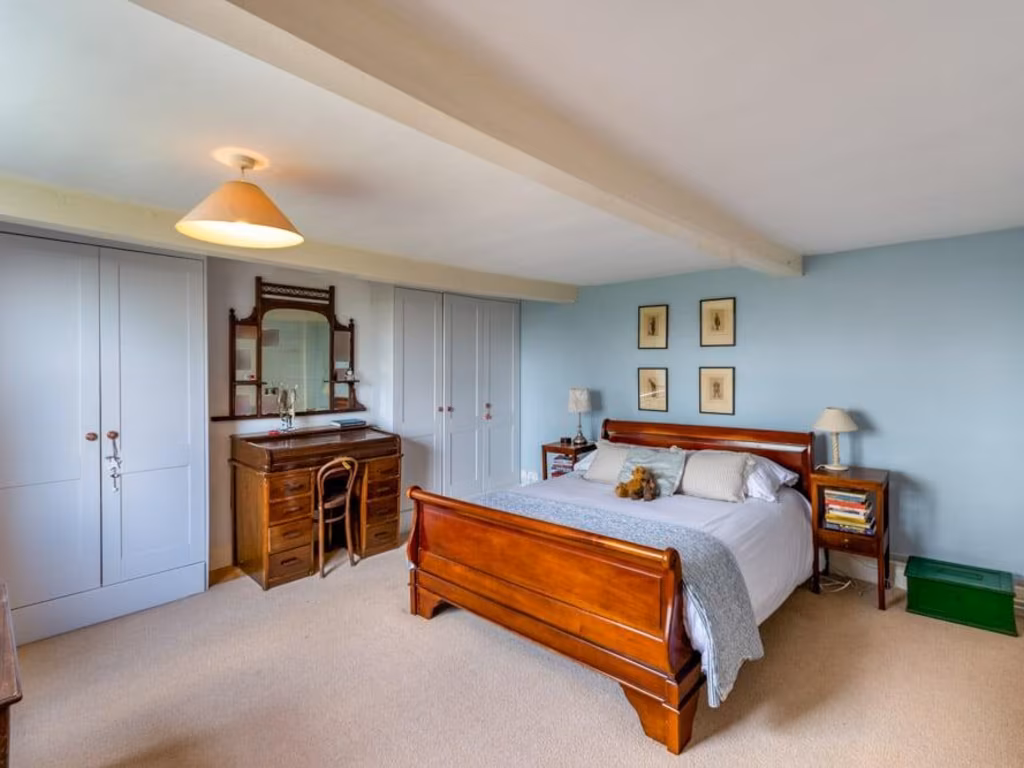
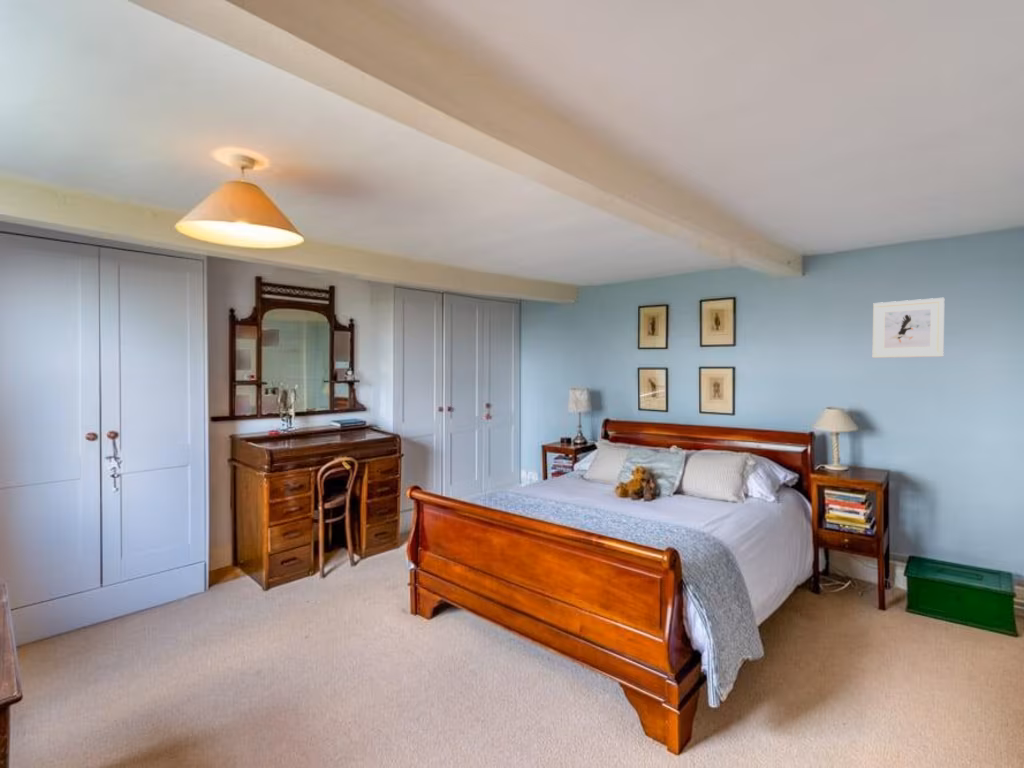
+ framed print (907, 328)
